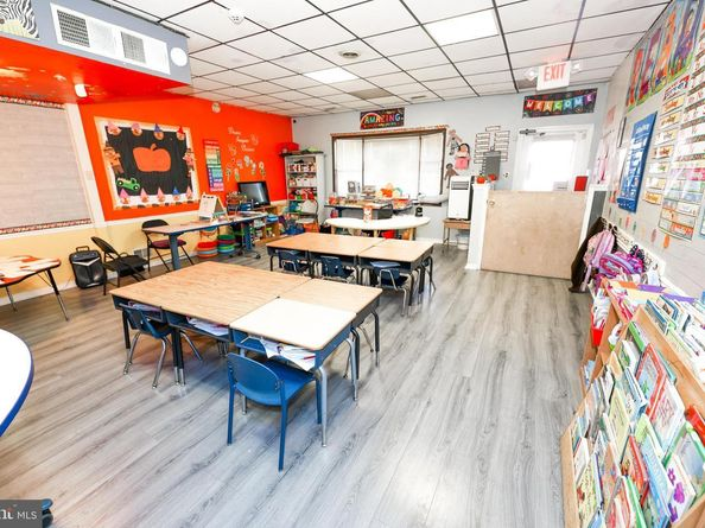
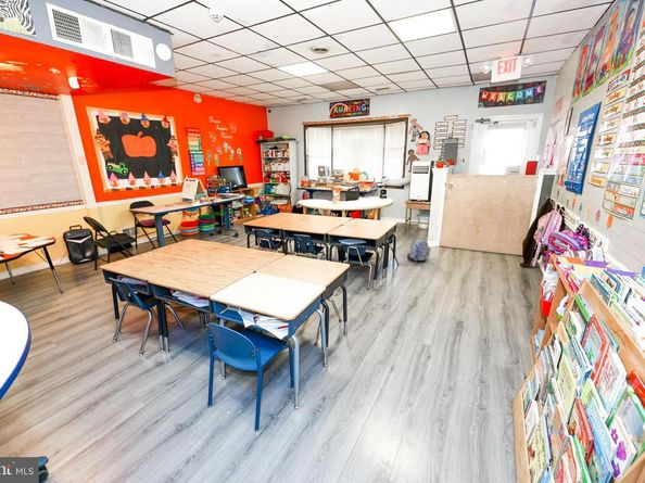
+ backpack (419, 250)
